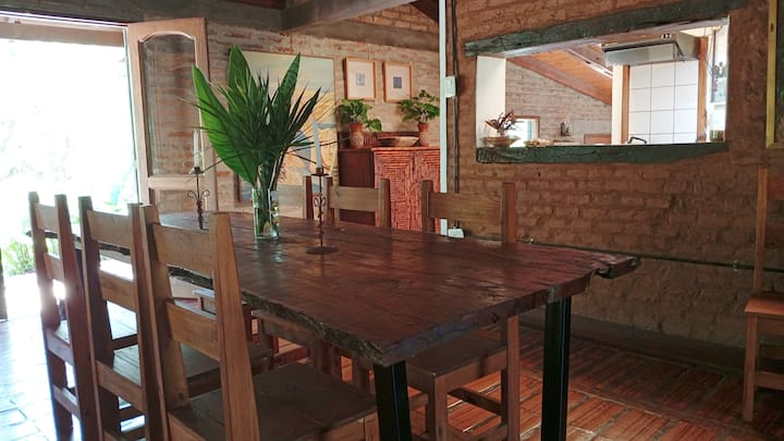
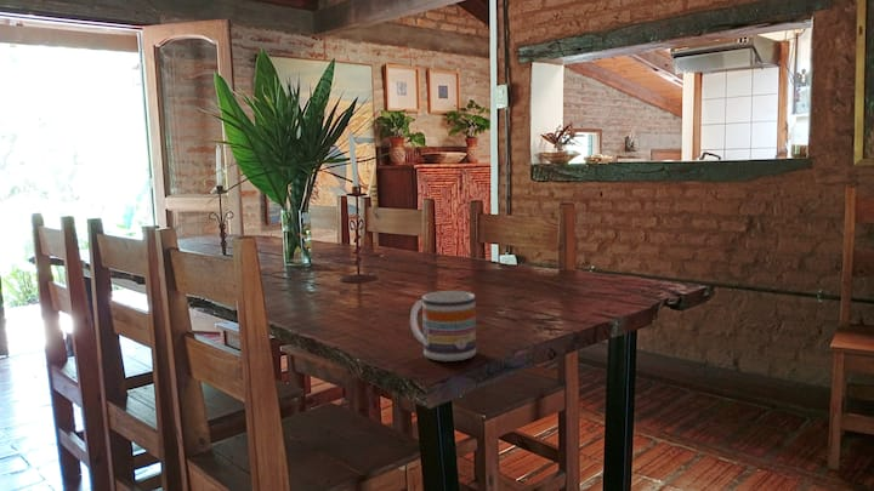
+ mug (444, 324)
